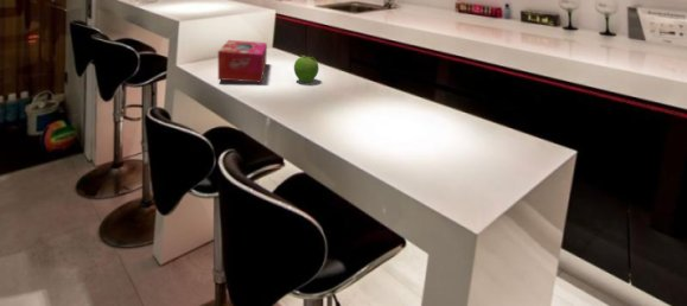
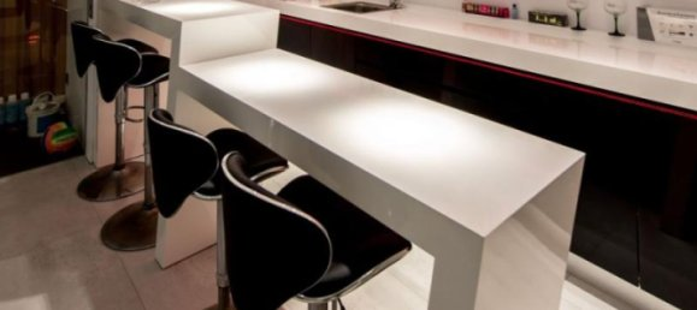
- fruit (306, 68)
- tissue box (243, 59)
